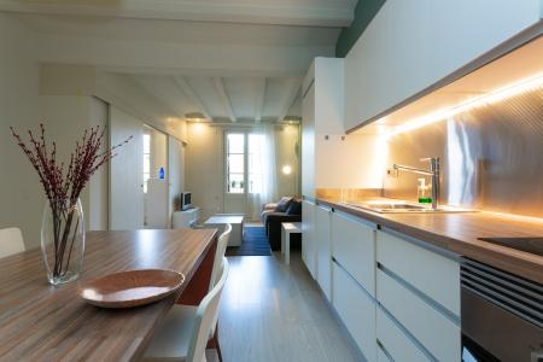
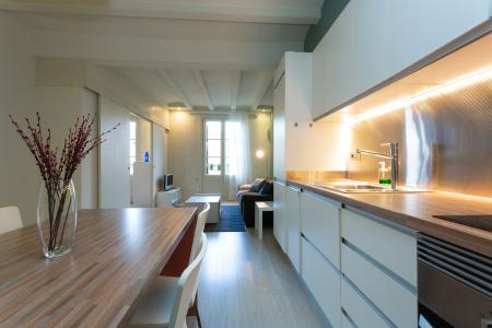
- bowl (134, 288)
